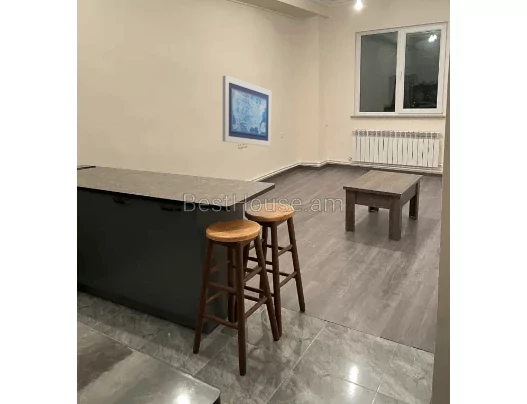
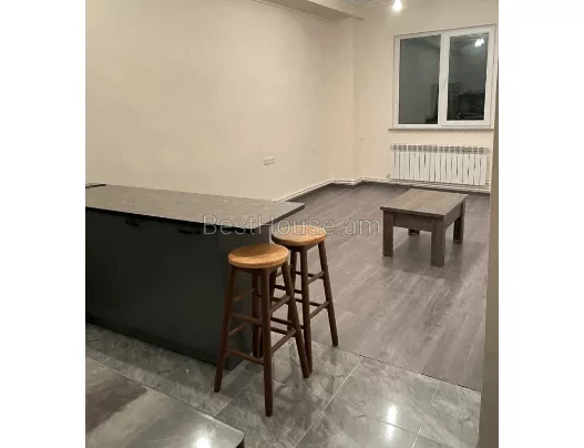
- wall art (248, 114)
